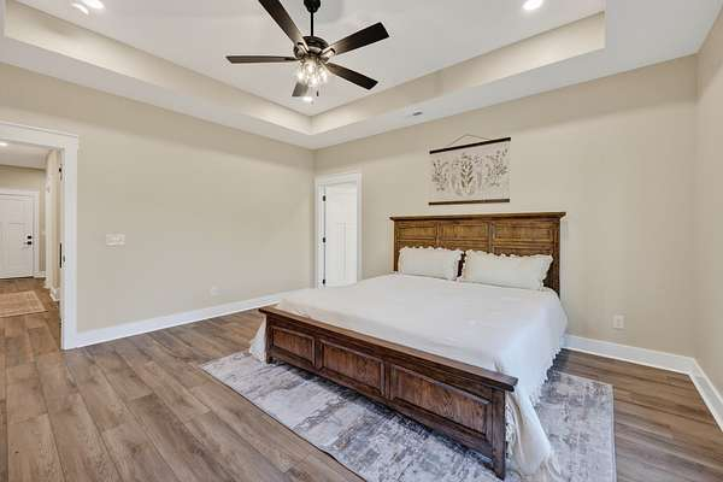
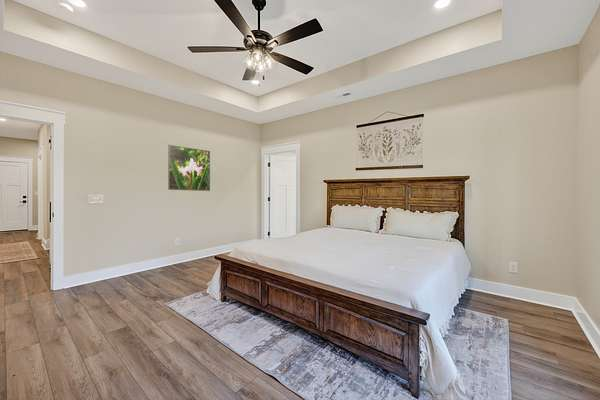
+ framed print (190, 169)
